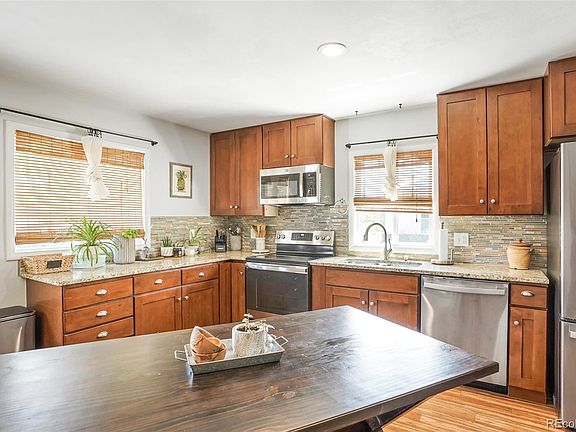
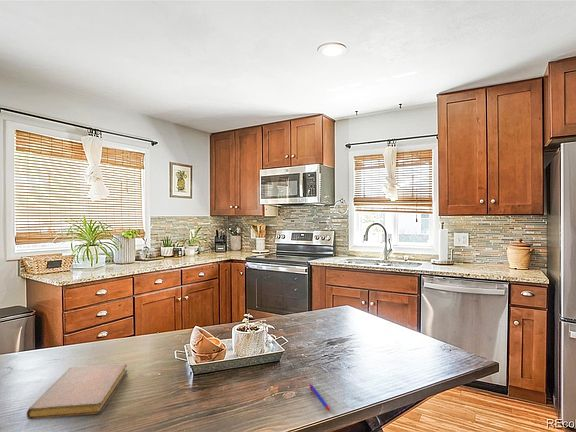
+ notebook (83, 387)
+ pen (319, 396)
